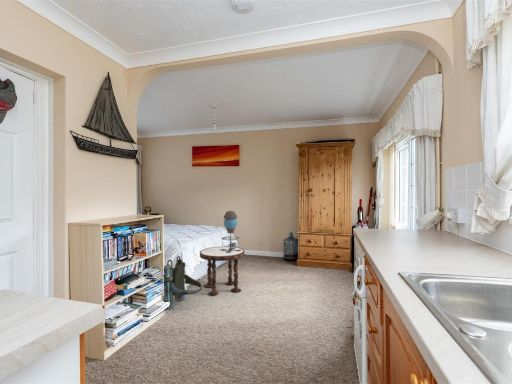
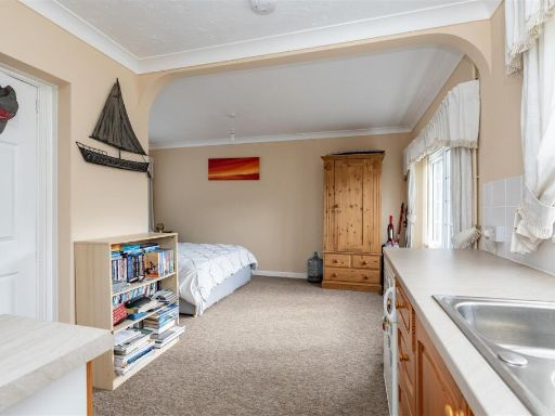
- side table (228, 268)
- table lamp (230, 230)
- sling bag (185, 282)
